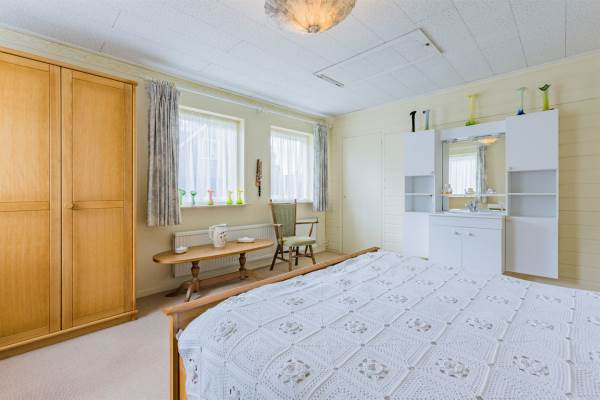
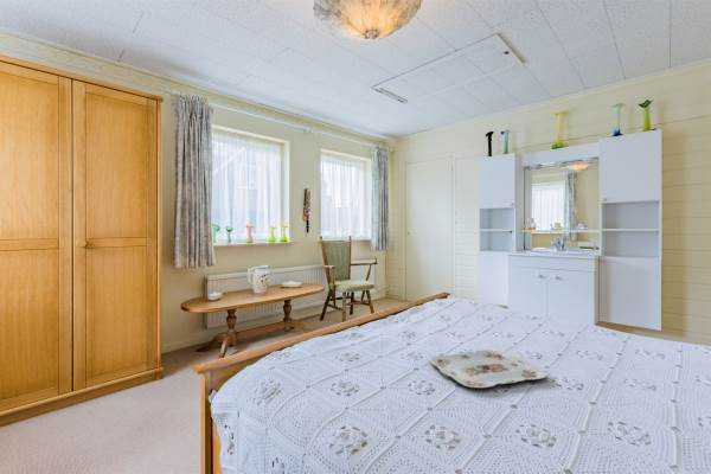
+ serving tray (485, 367)
